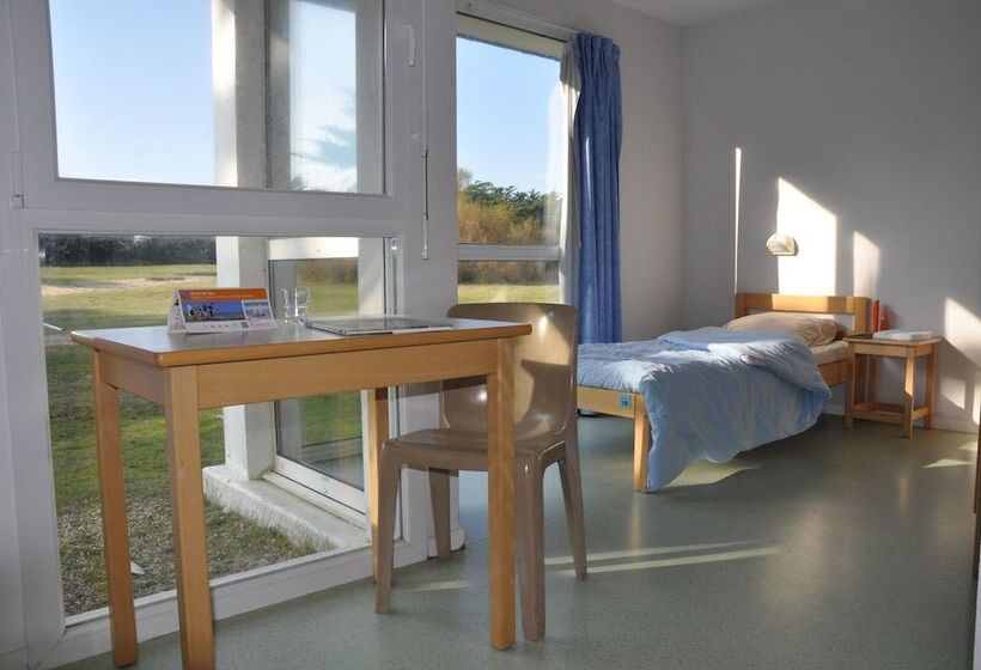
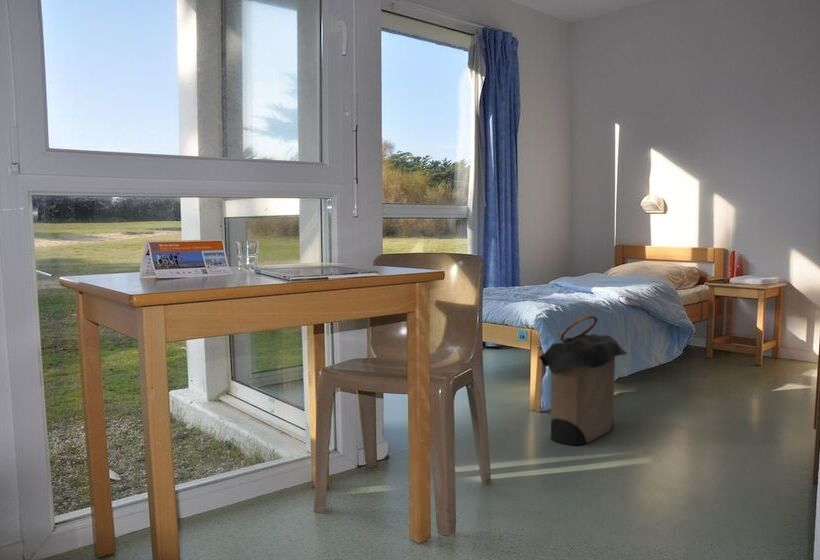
+ laundry hamper (582, 372)
